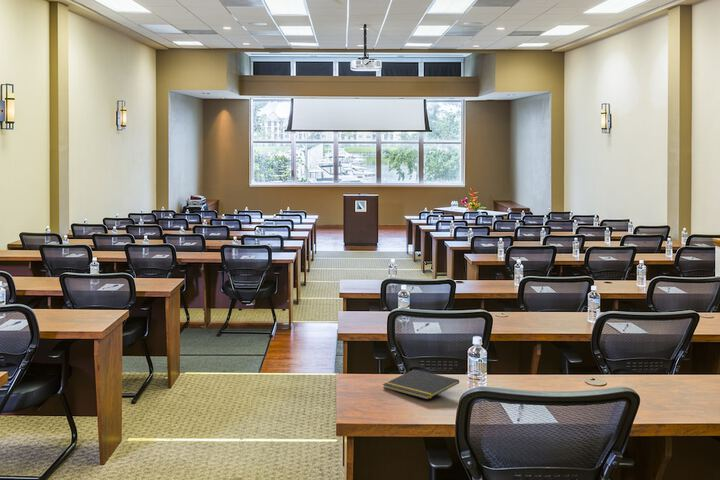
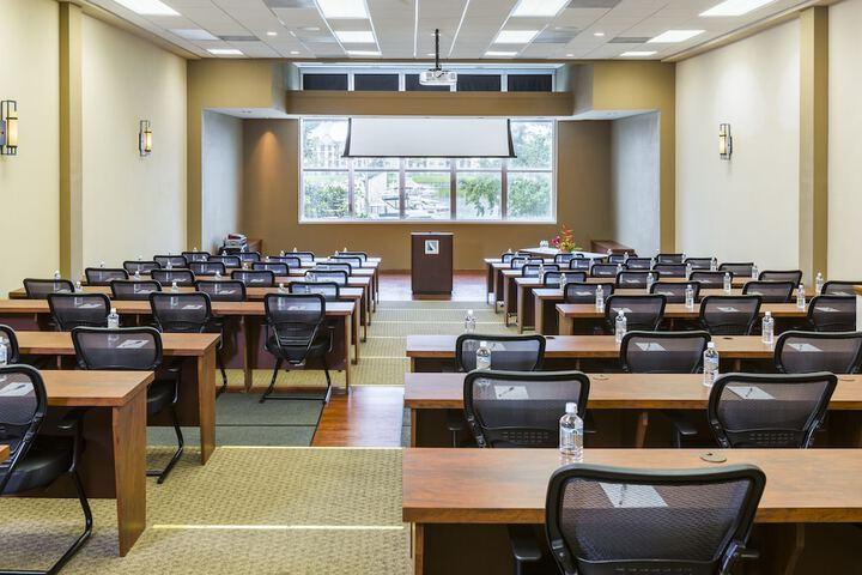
- notepad (420, 383)
